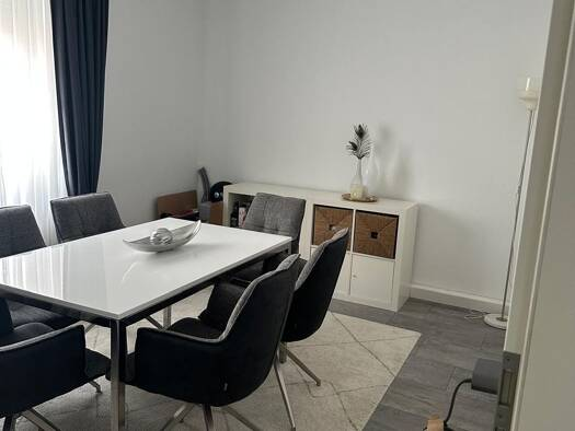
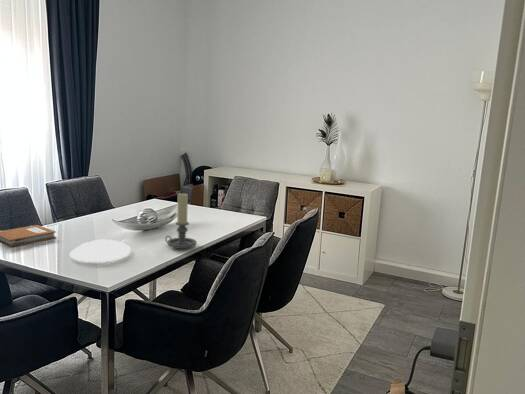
+ candle holder (179, 219)
+ plate (100, 246)
+ notebook (25, 234)
